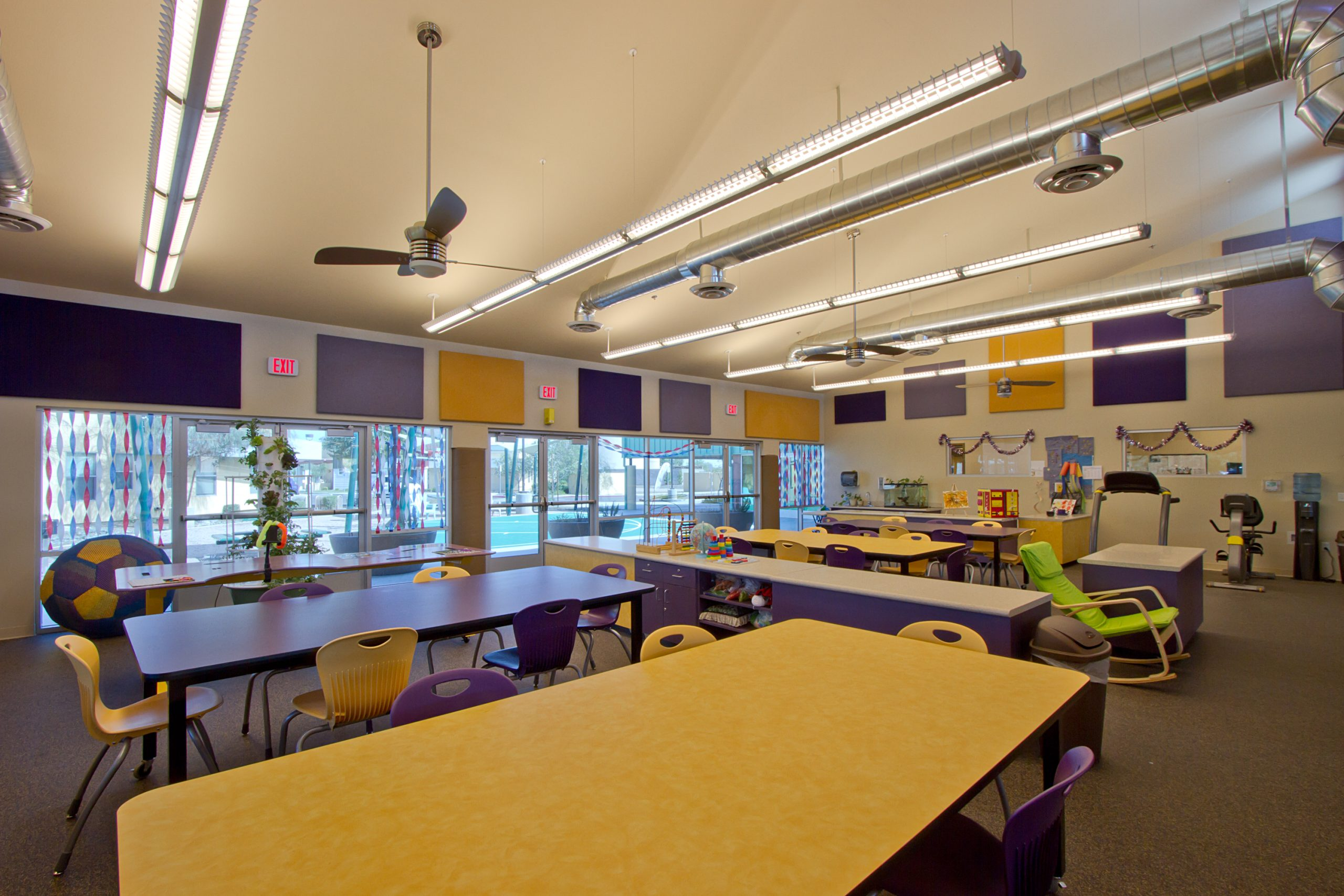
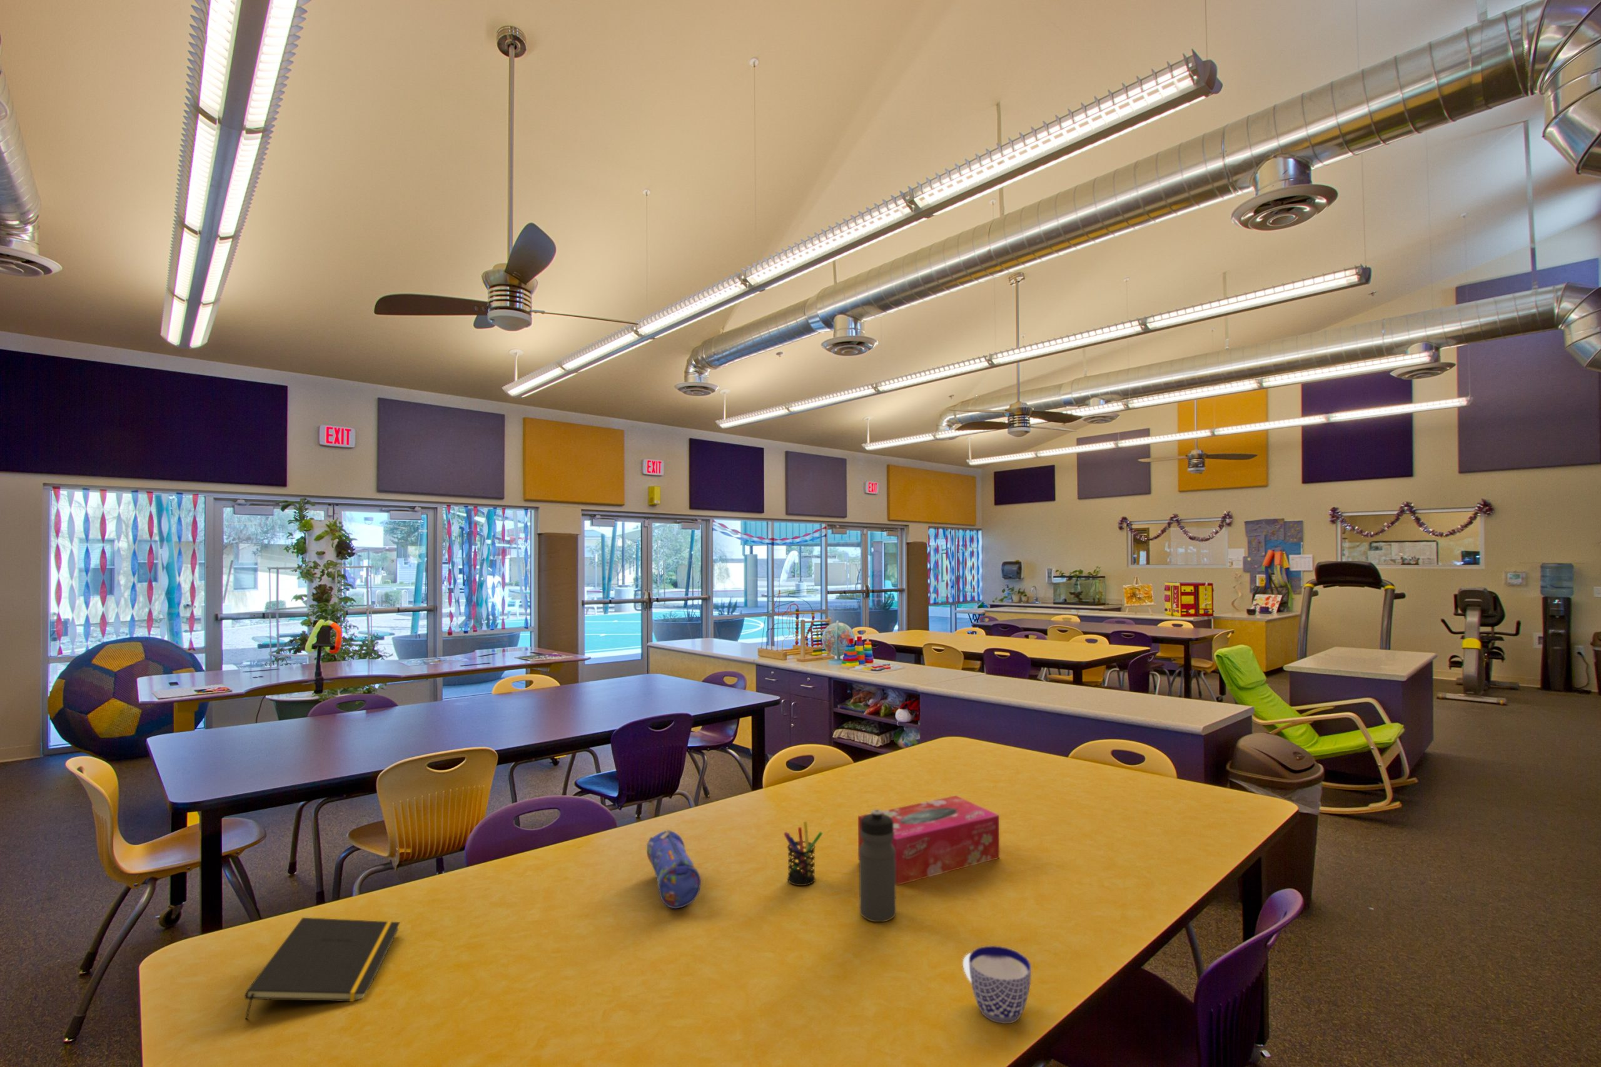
+ cup (992, 981)
+ water bottle (877, 862)
+ notepad (330, 956)
+ tissue box (929, 837)
+ pen holder (804, 851)
+ pencil case (672, 865)
